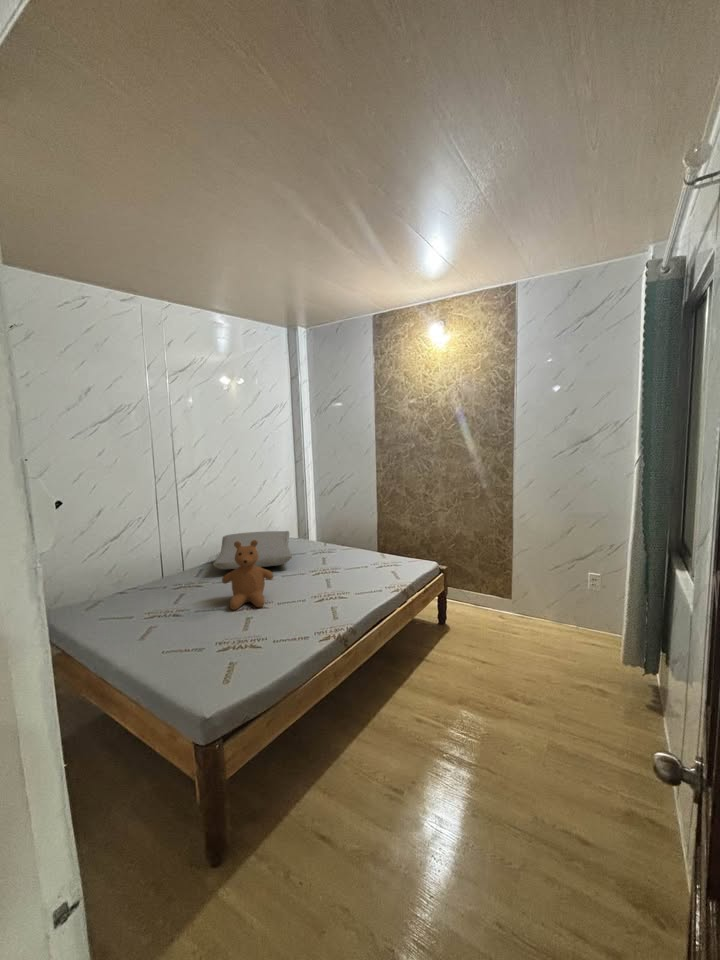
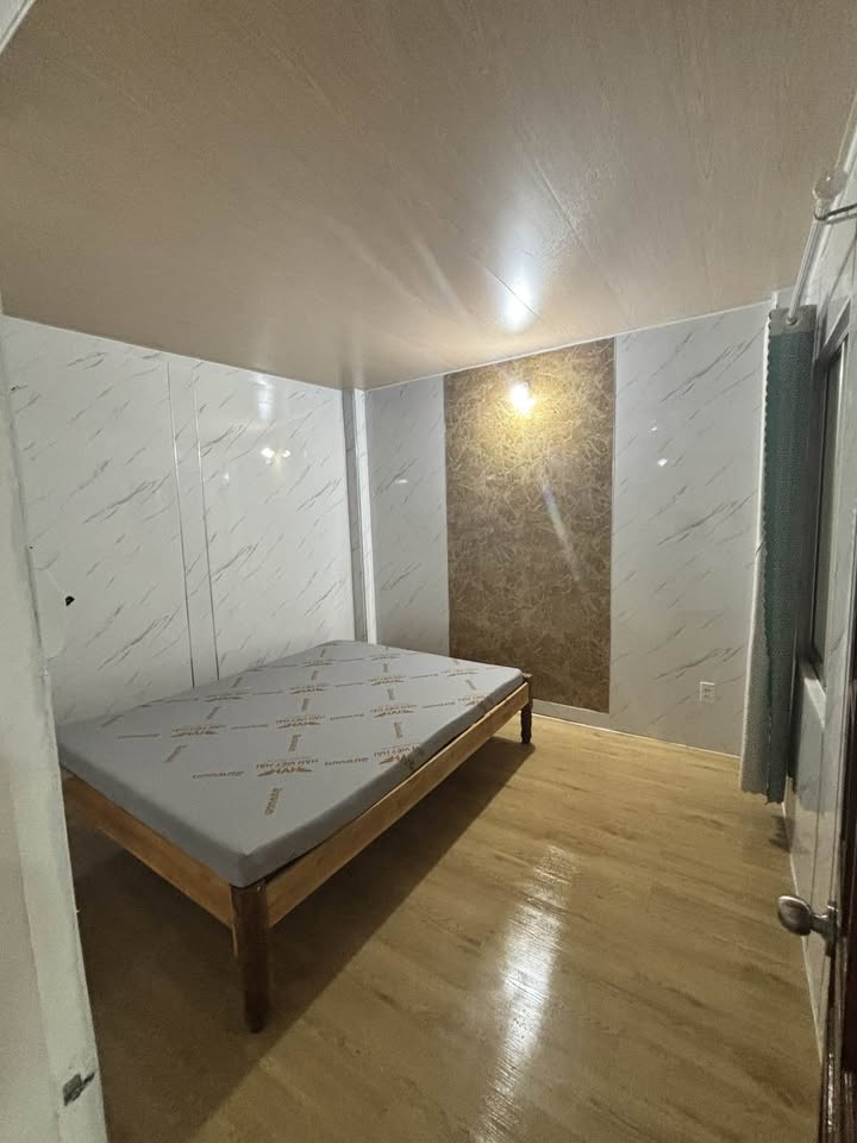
- teddy bear (246, 572)
- pillow (256, 549)
